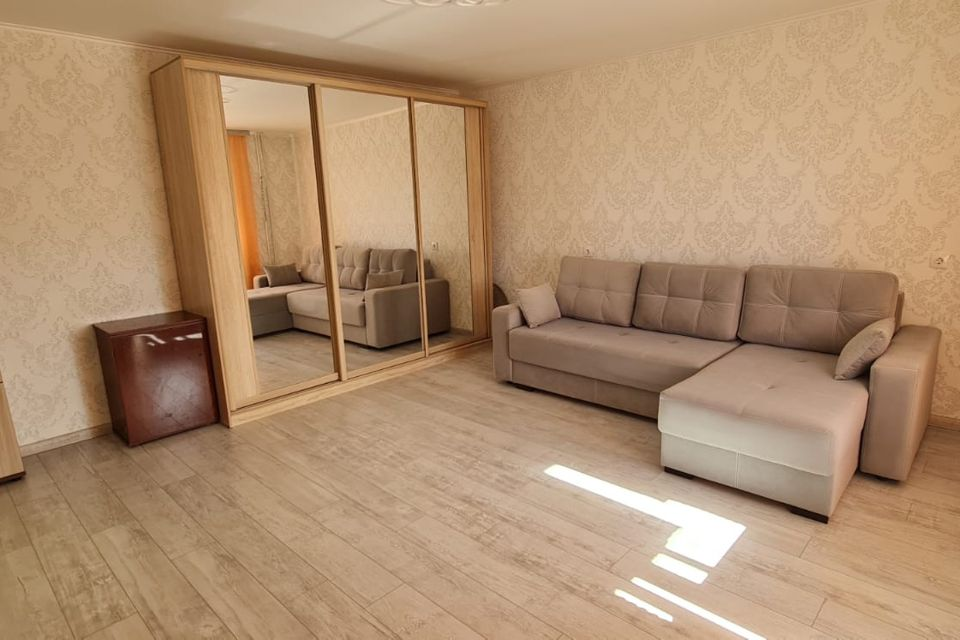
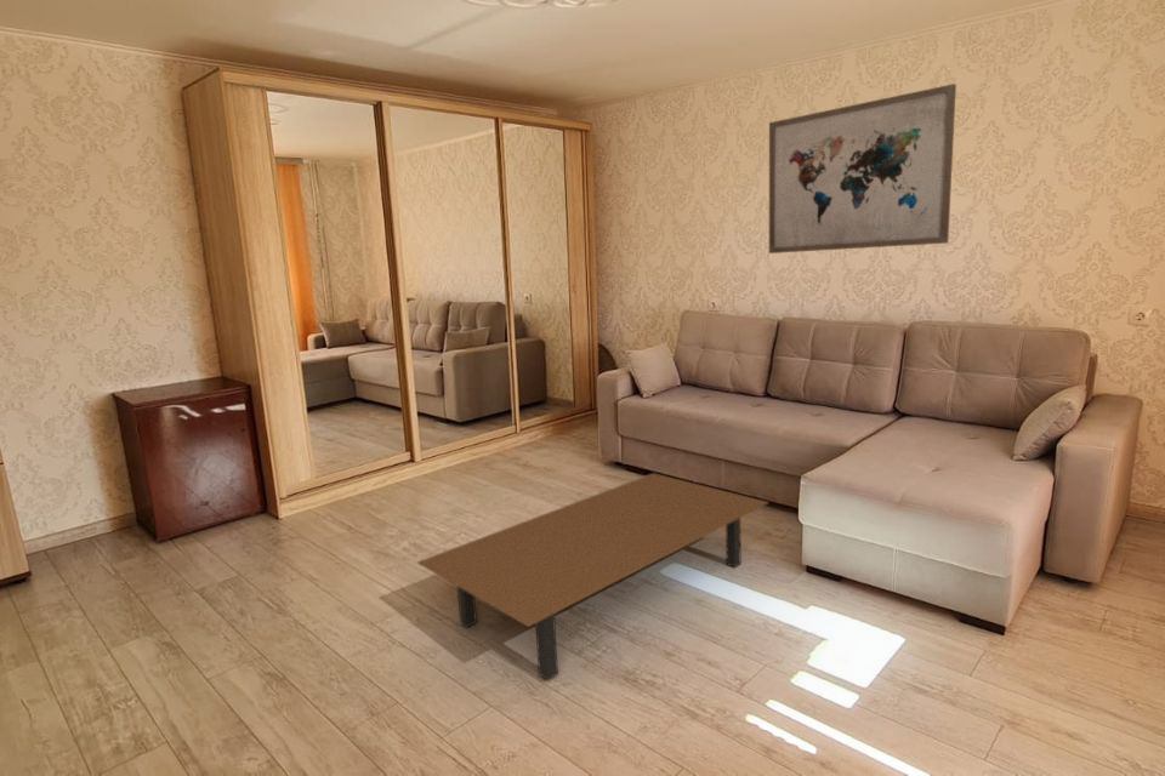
+ wall art (852, 178)
+ coffee table (608, 560)
